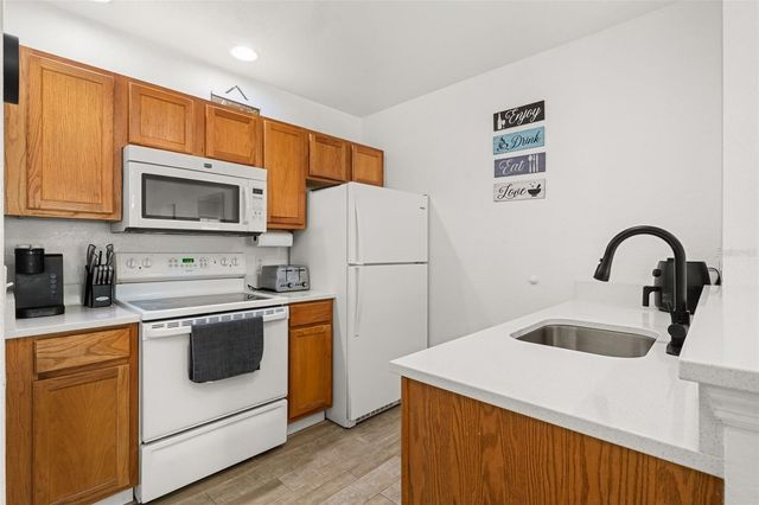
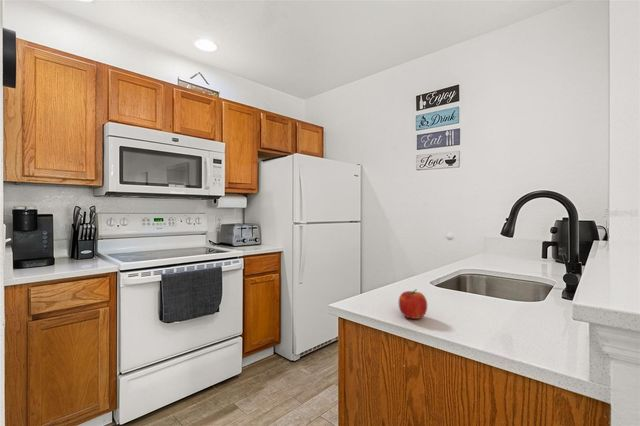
+ fruit (412, 303)
